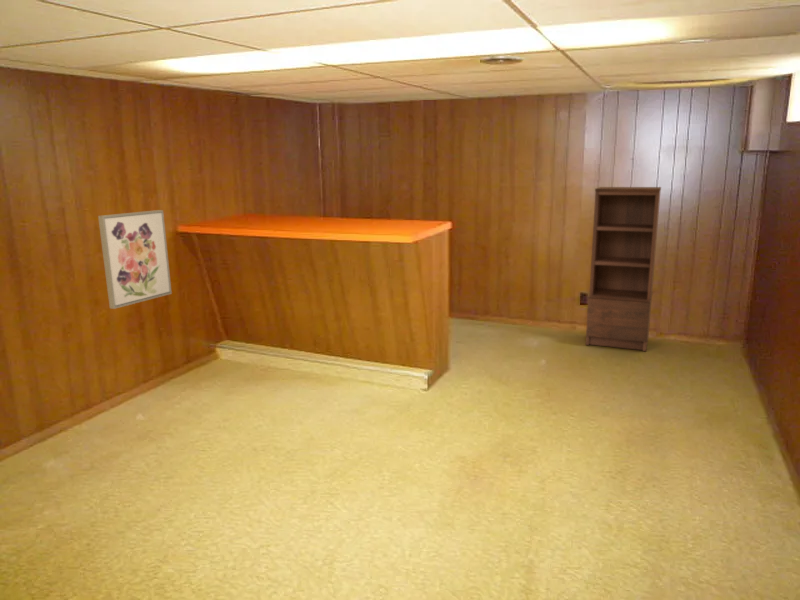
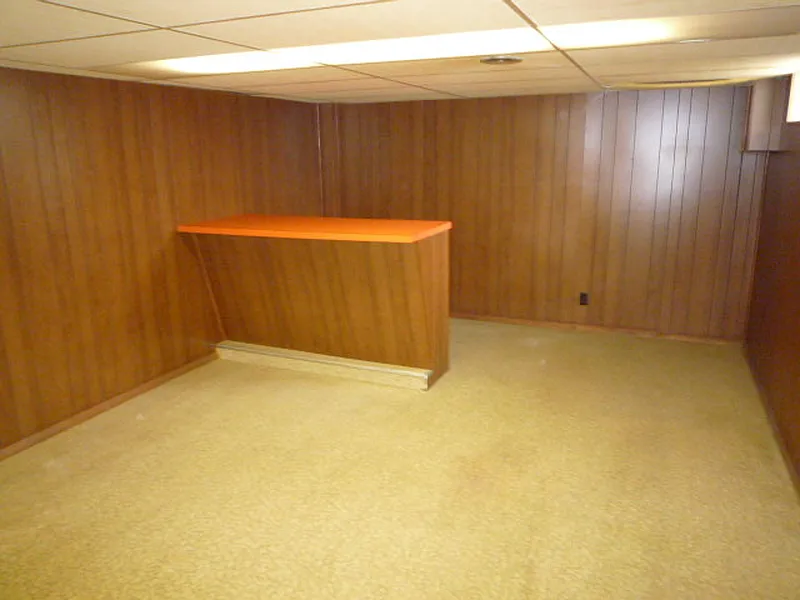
- wall art (137, 257)
- shelving unit (622, 267)
